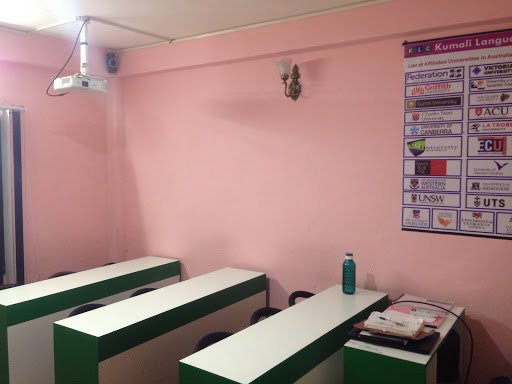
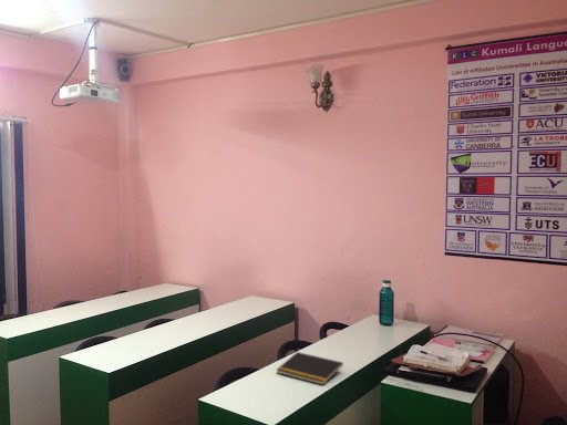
+ notepad (309, 367)
